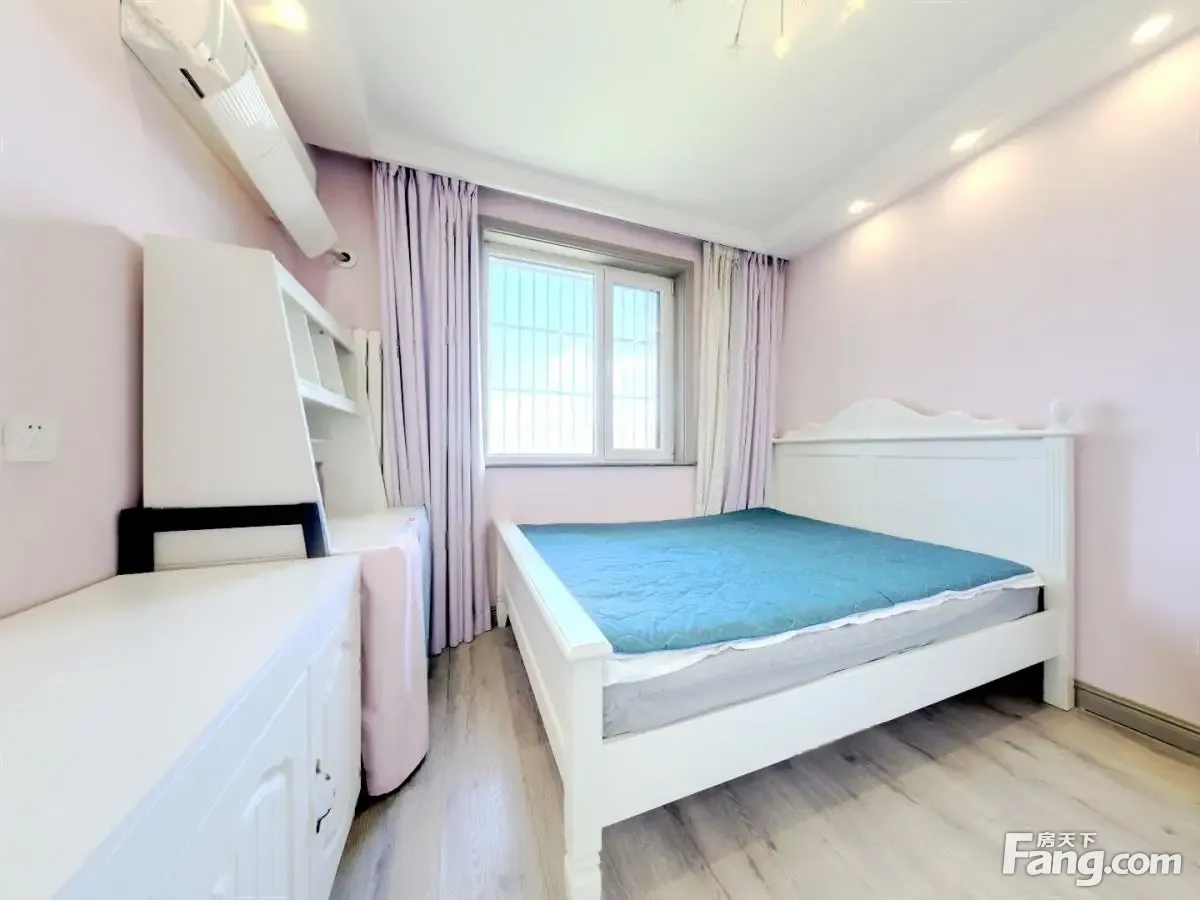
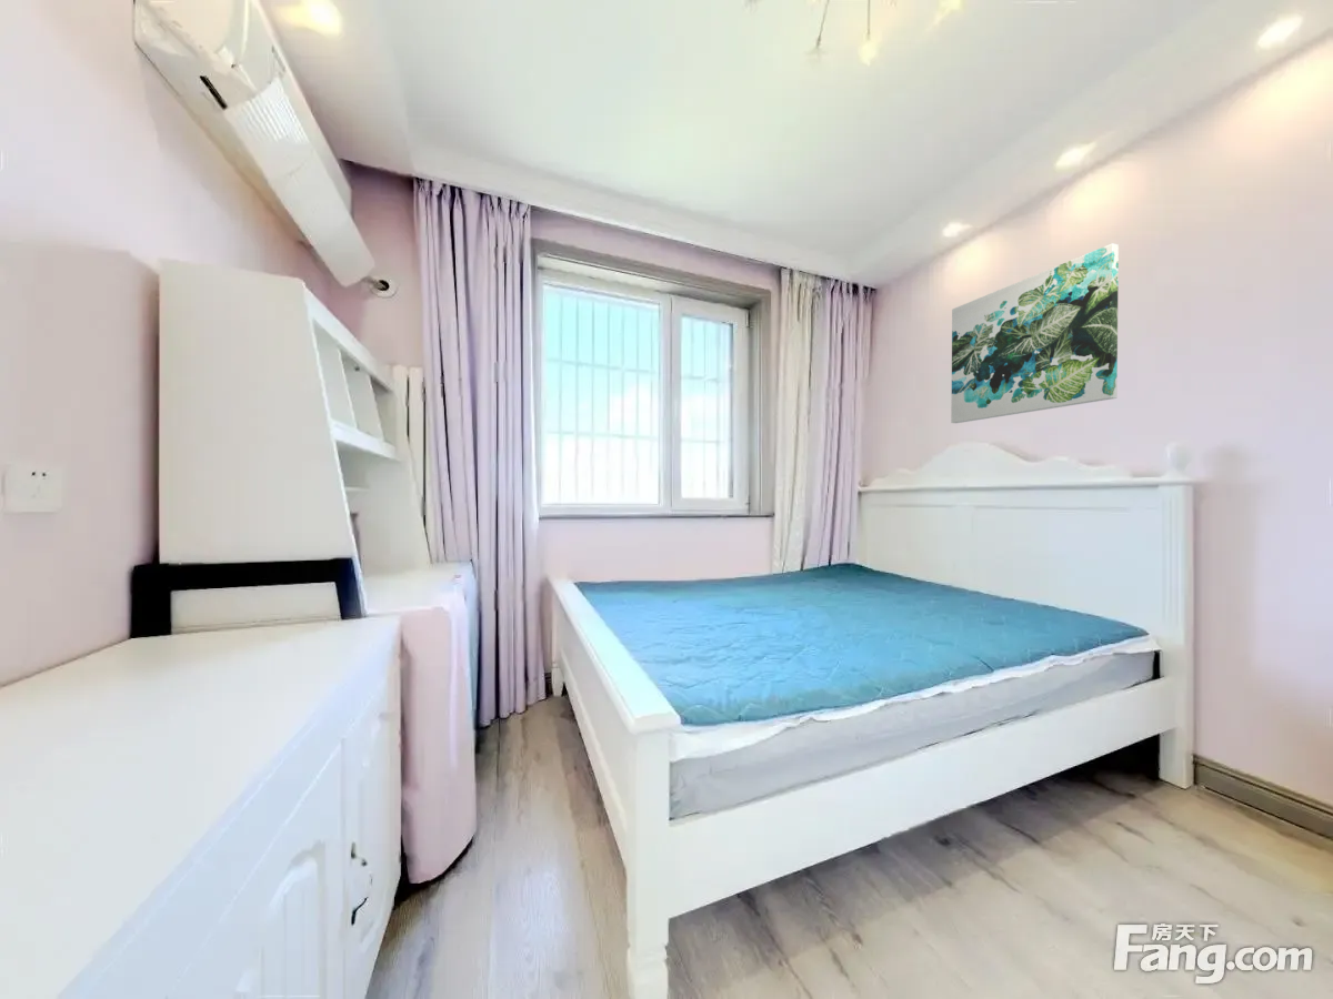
+ wall art (1022, 346)
